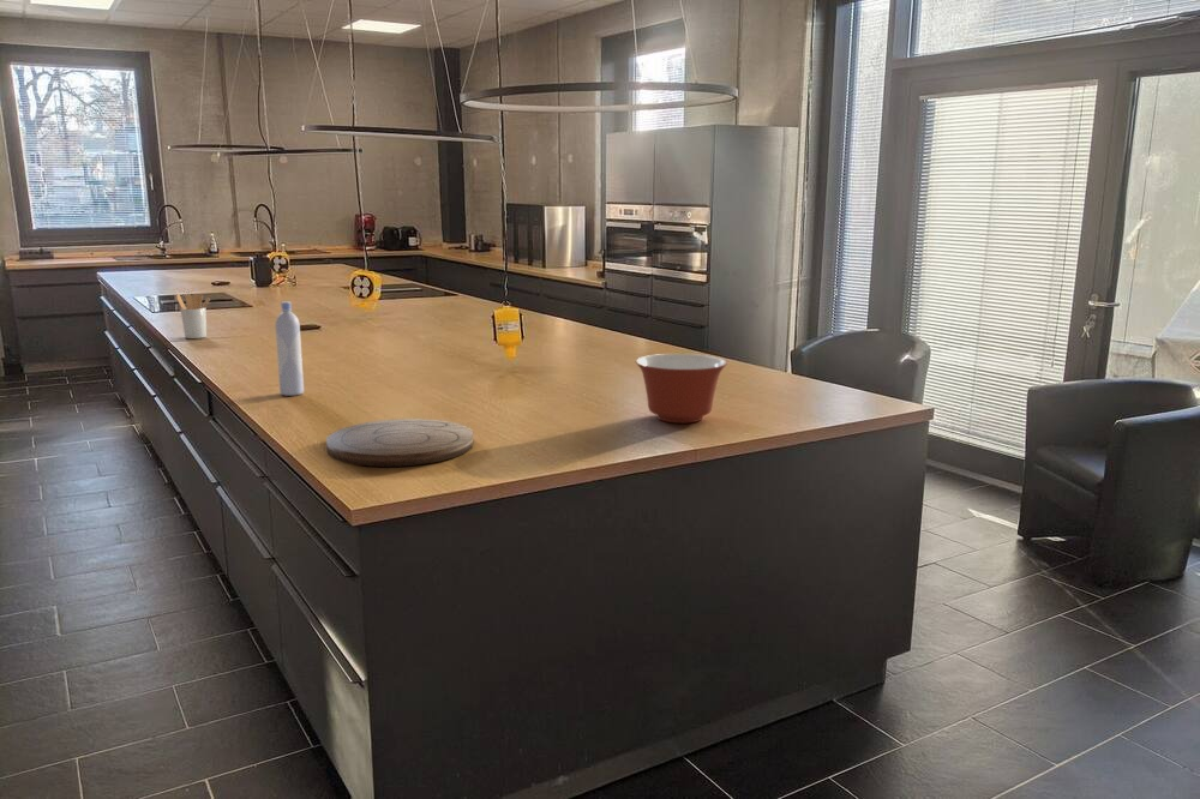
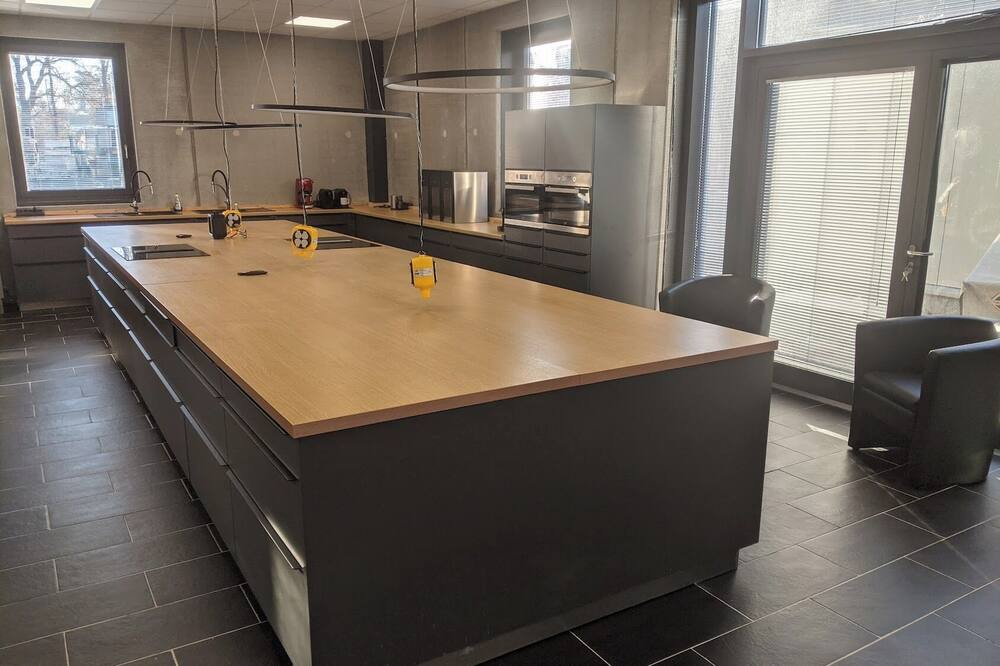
- utensil holder (193, 314)
- mixing bowl (680, 389)
- bottle (288, 348)
- cutting board (401, 440)
